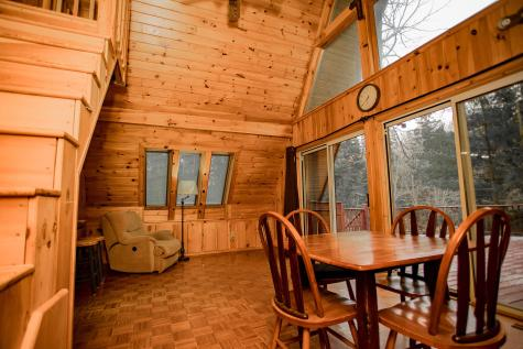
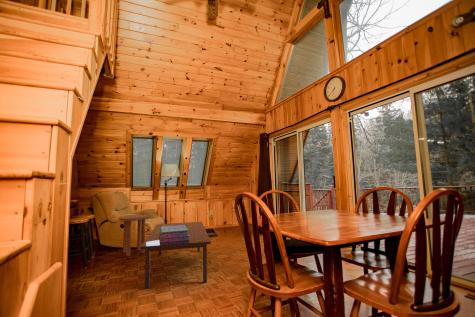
+ stack of books (173, 232)
+ side table (137, 234)
+ coffee table (184, 247)
